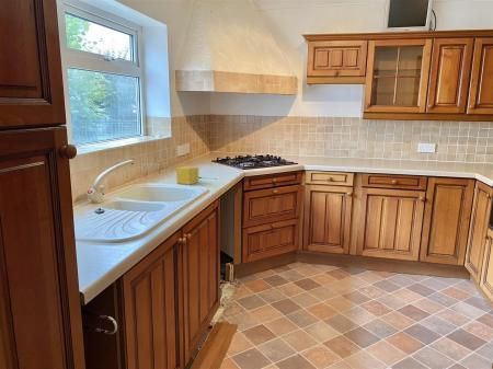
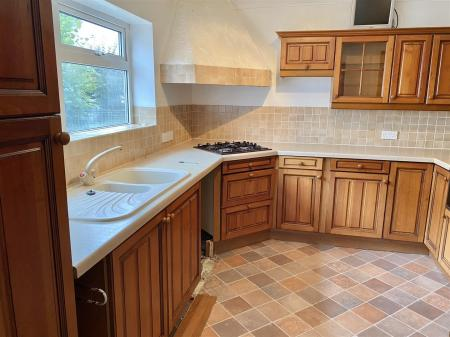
- sponge (187, 175)
